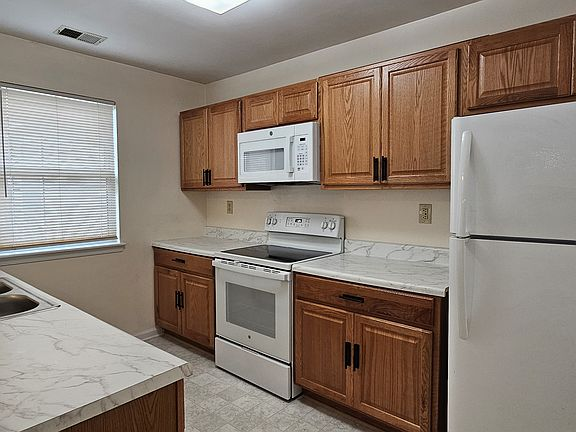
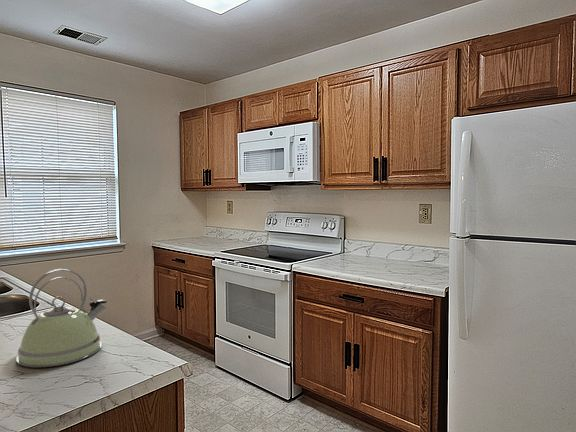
+ kettle (65, 309)
